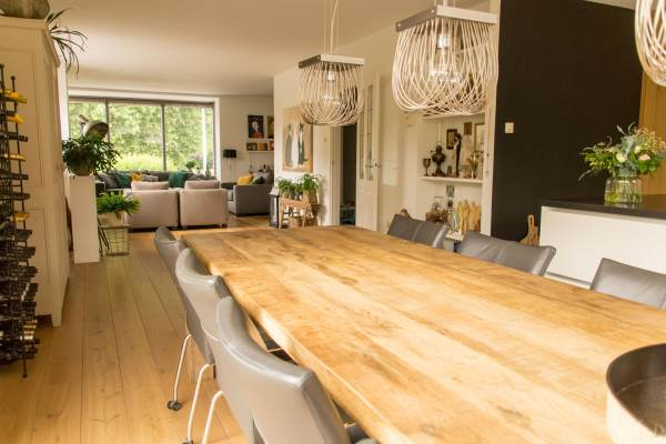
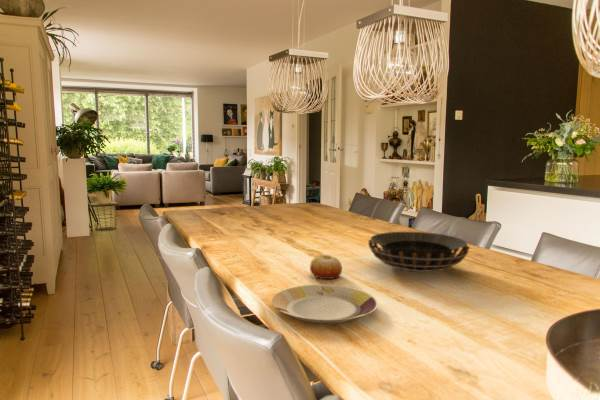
+ plate (324, 304)
+ fruit (325, 265)
+ decorative bowl (418, 254)
